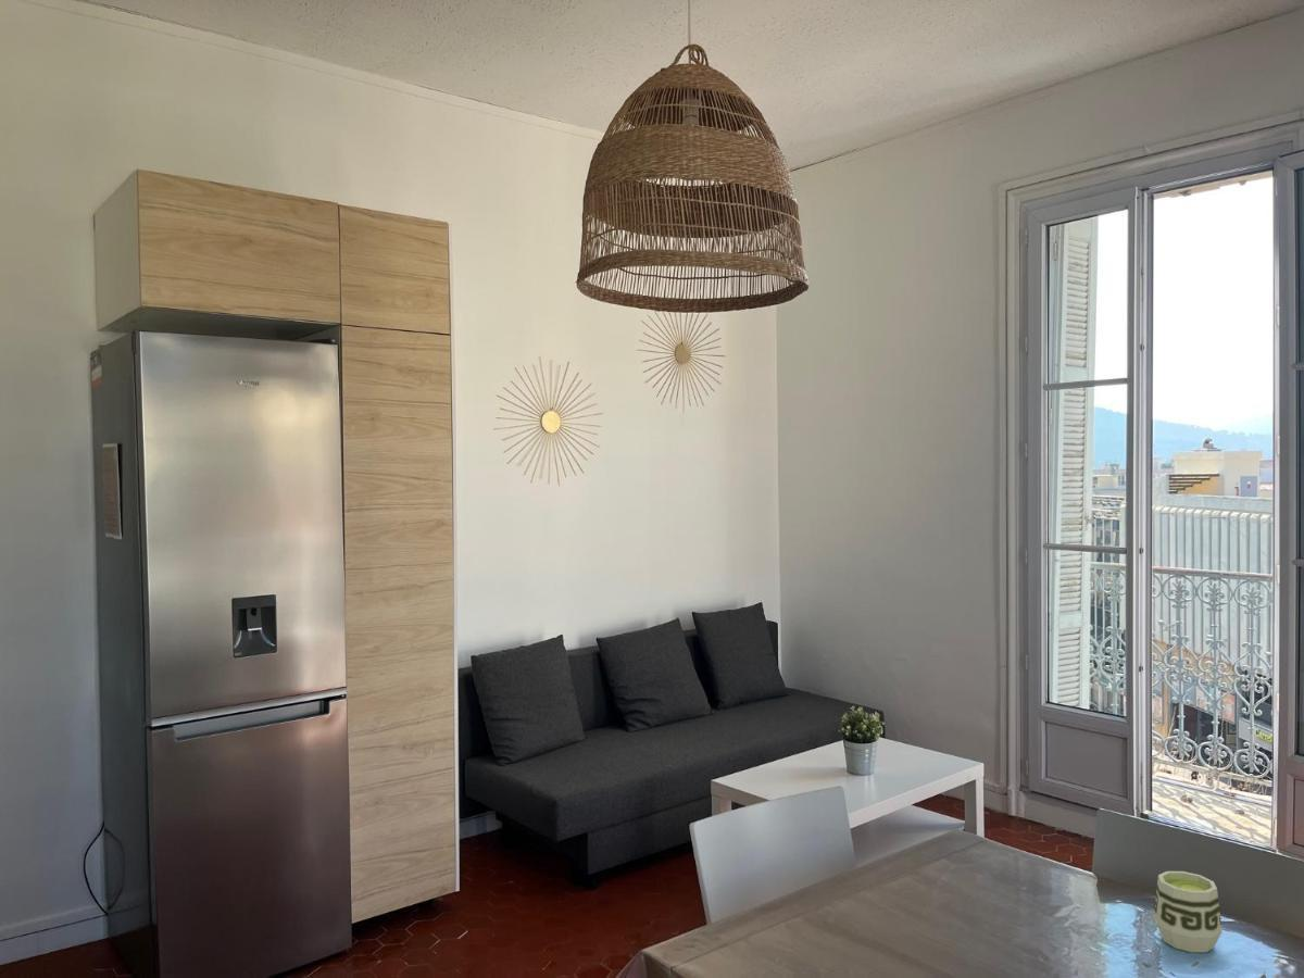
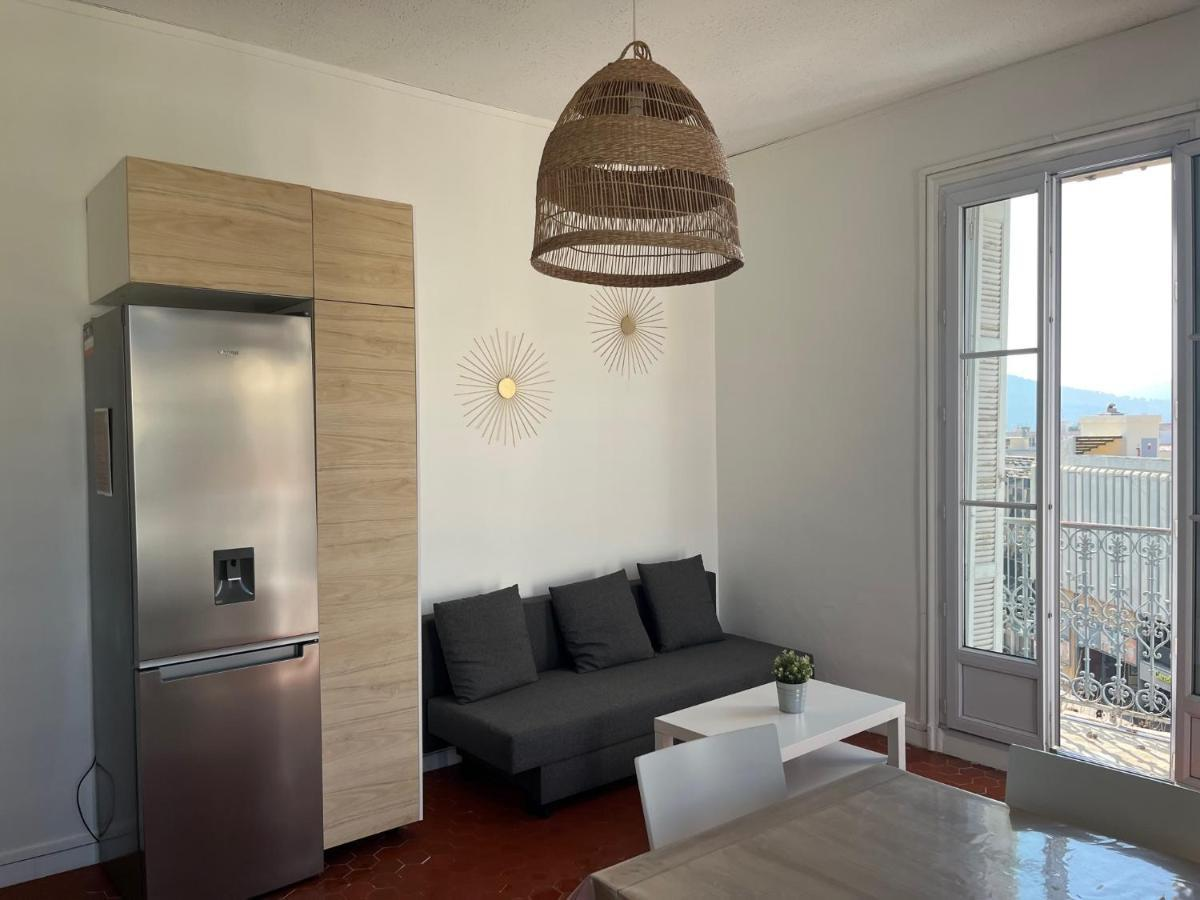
- cup (1187, 911)
